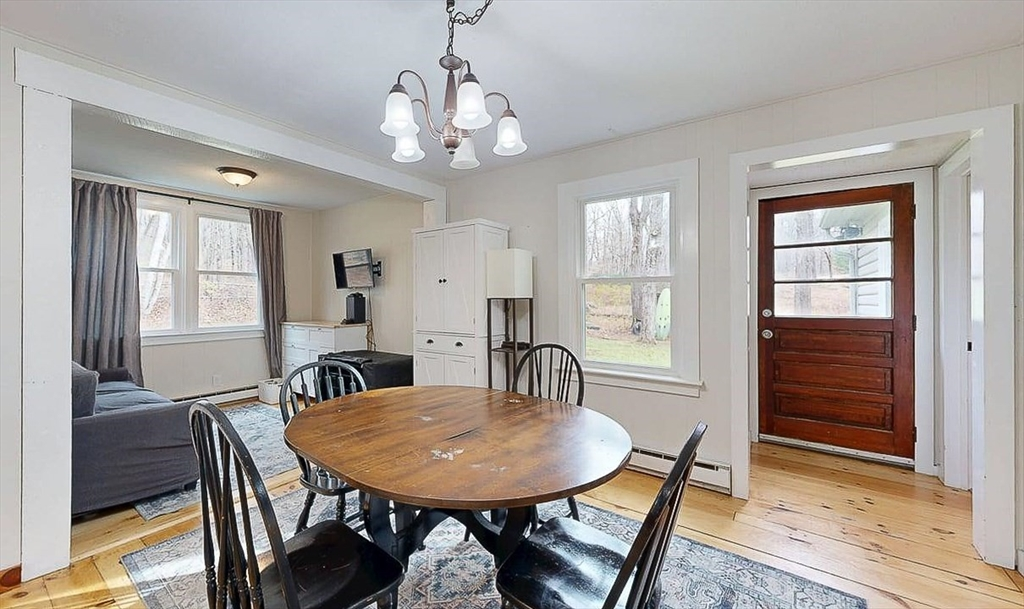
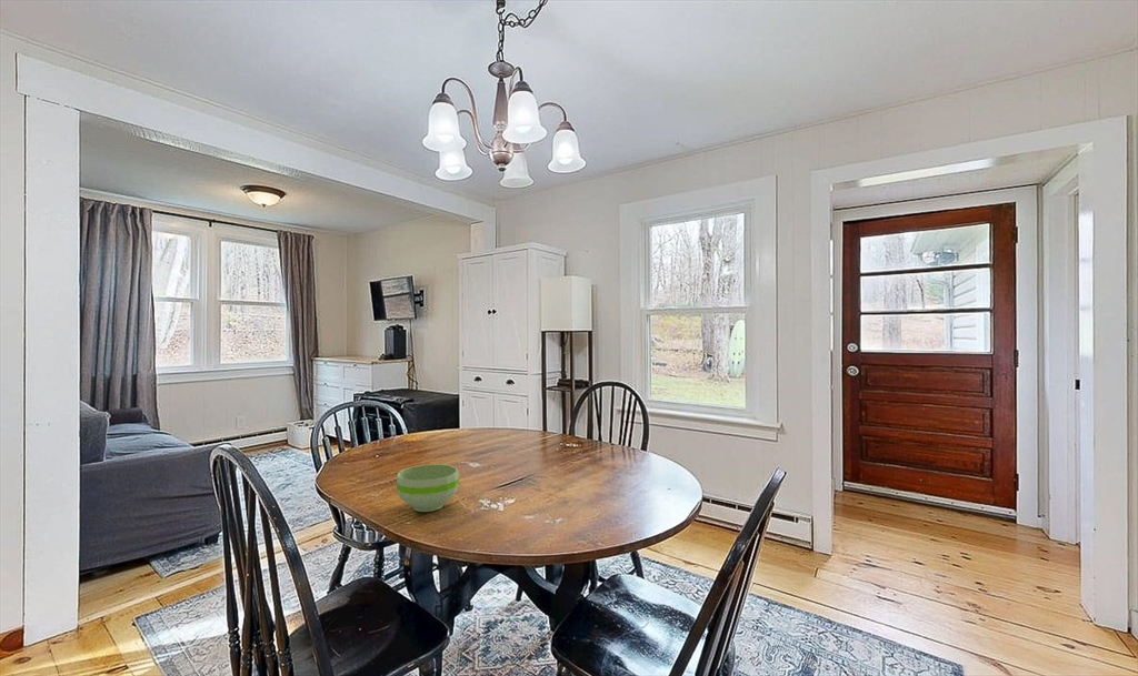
+ bowl (428, 488)
